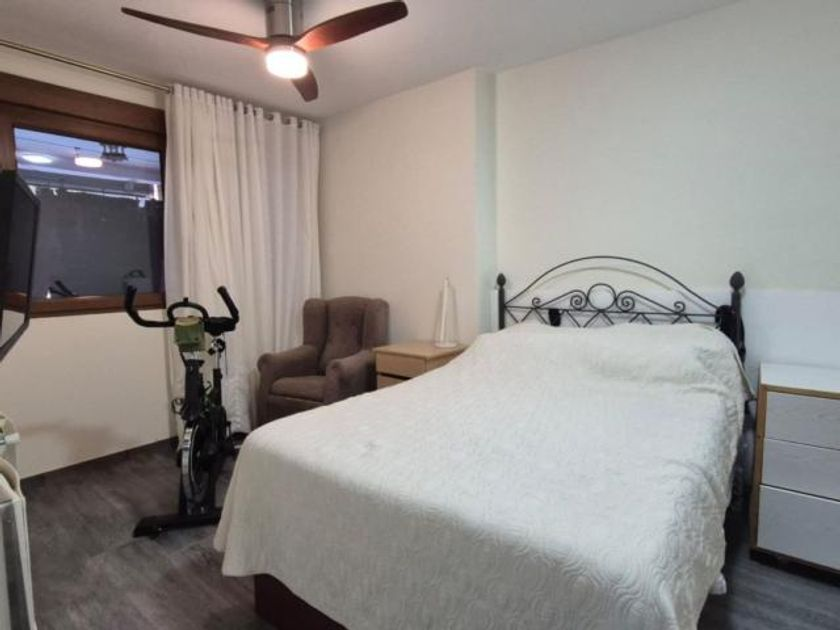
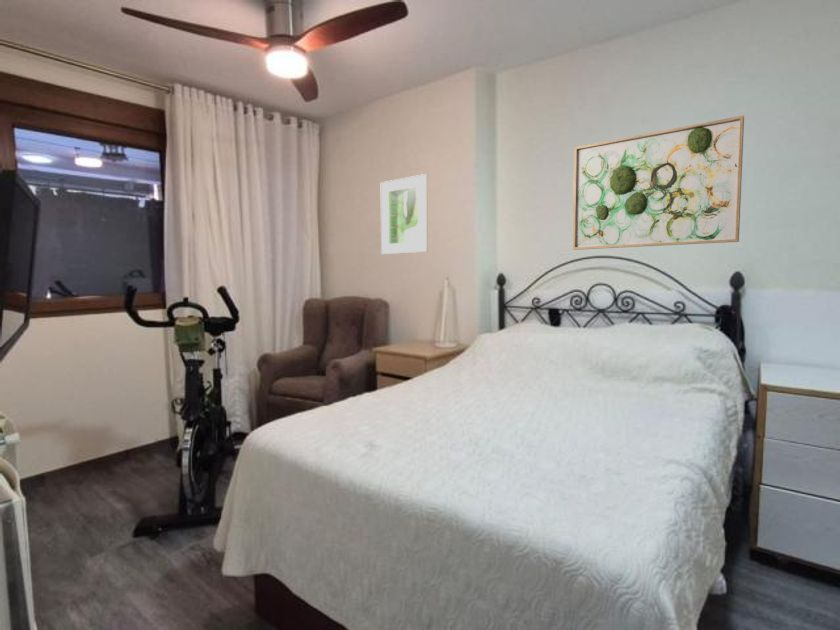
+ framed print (403, 216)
+ wall art (648, 190)
